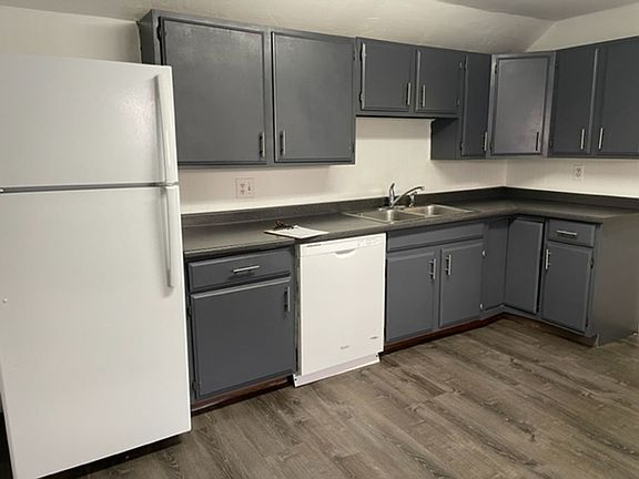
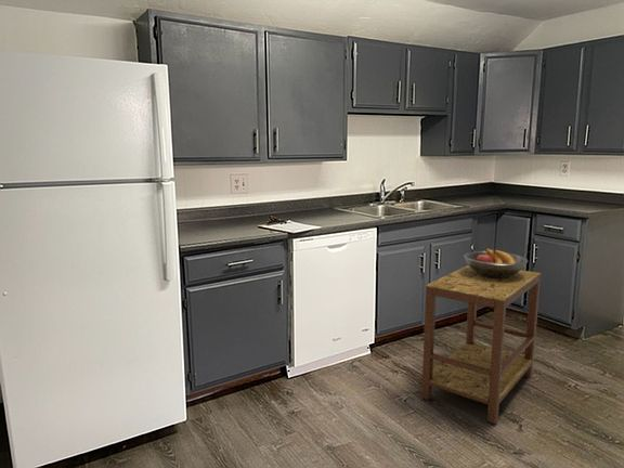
+ fruit bowl (494, 263)
+ side table (483, 327)
